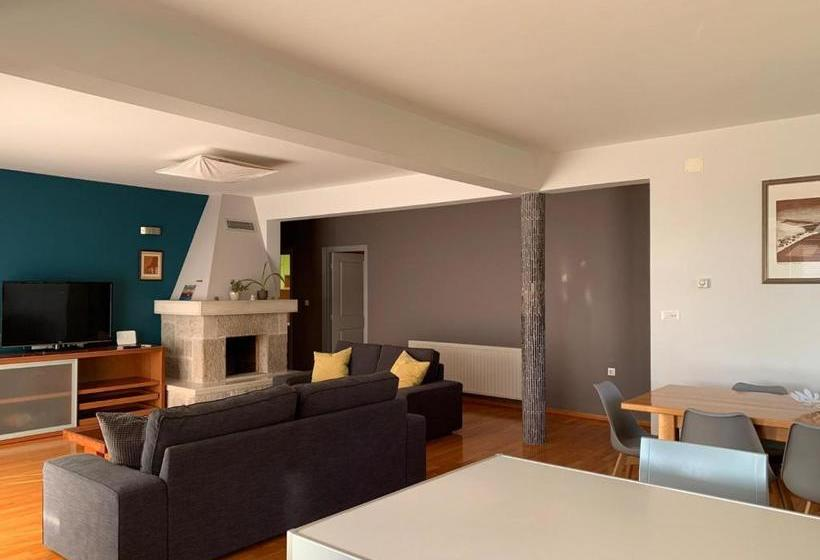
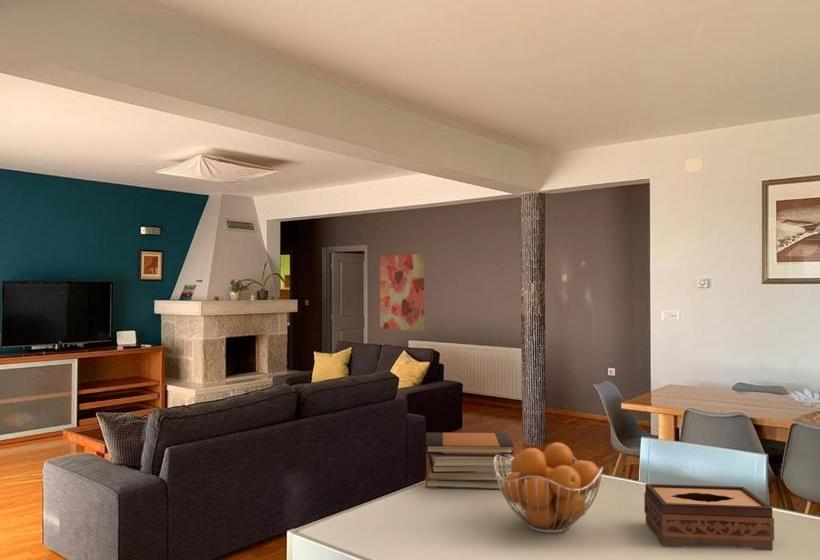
+ wall art (401, 292)
+ book stack (468, 459)
+ fruit basket (547, 485)
+ tissue box (705, 515)
